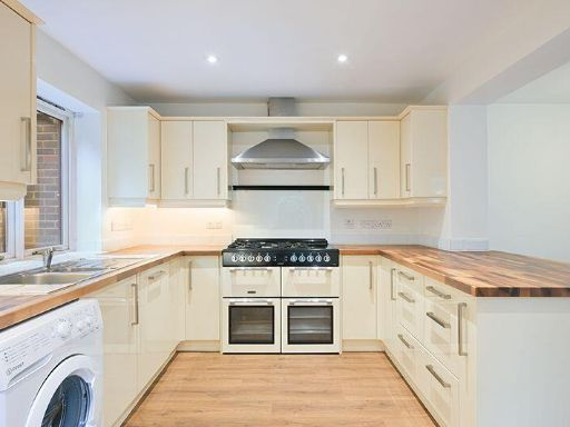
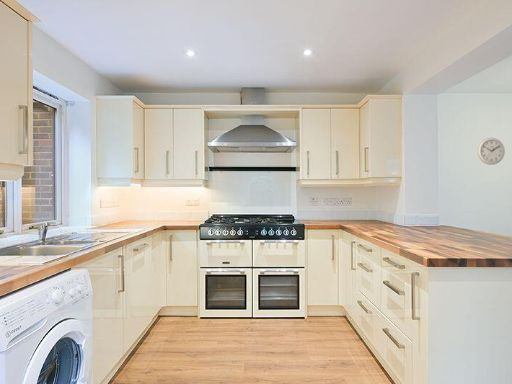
+ wall clock (491, 151)
